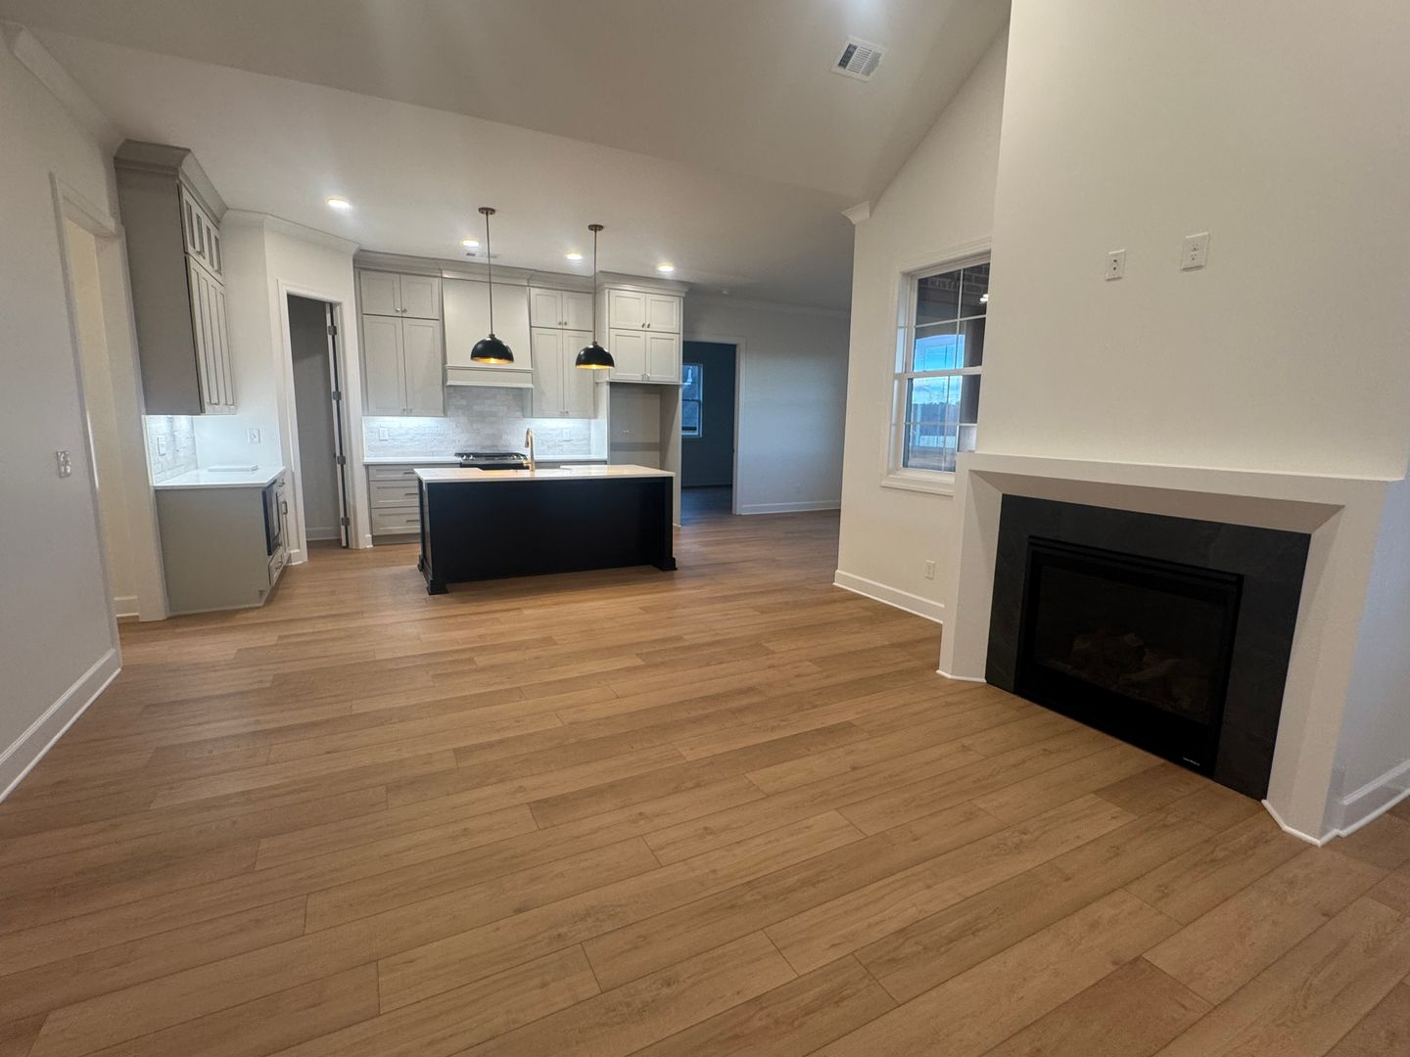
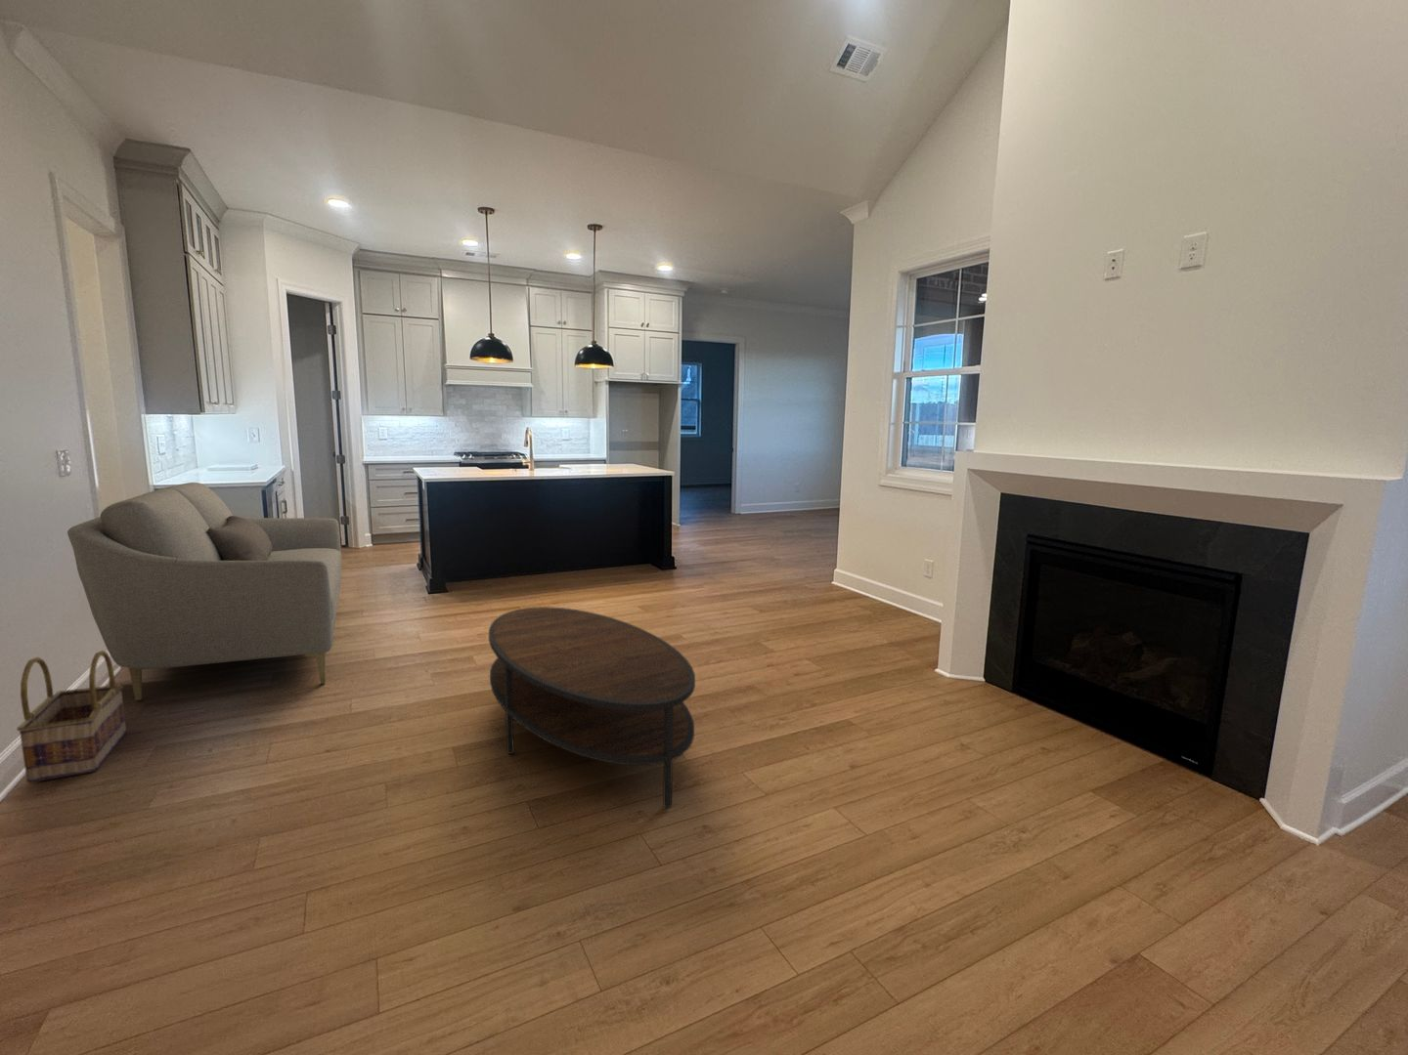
+ basket (73, 705)
+ sofa (236, 569)
+ coffee table (583, 688)
